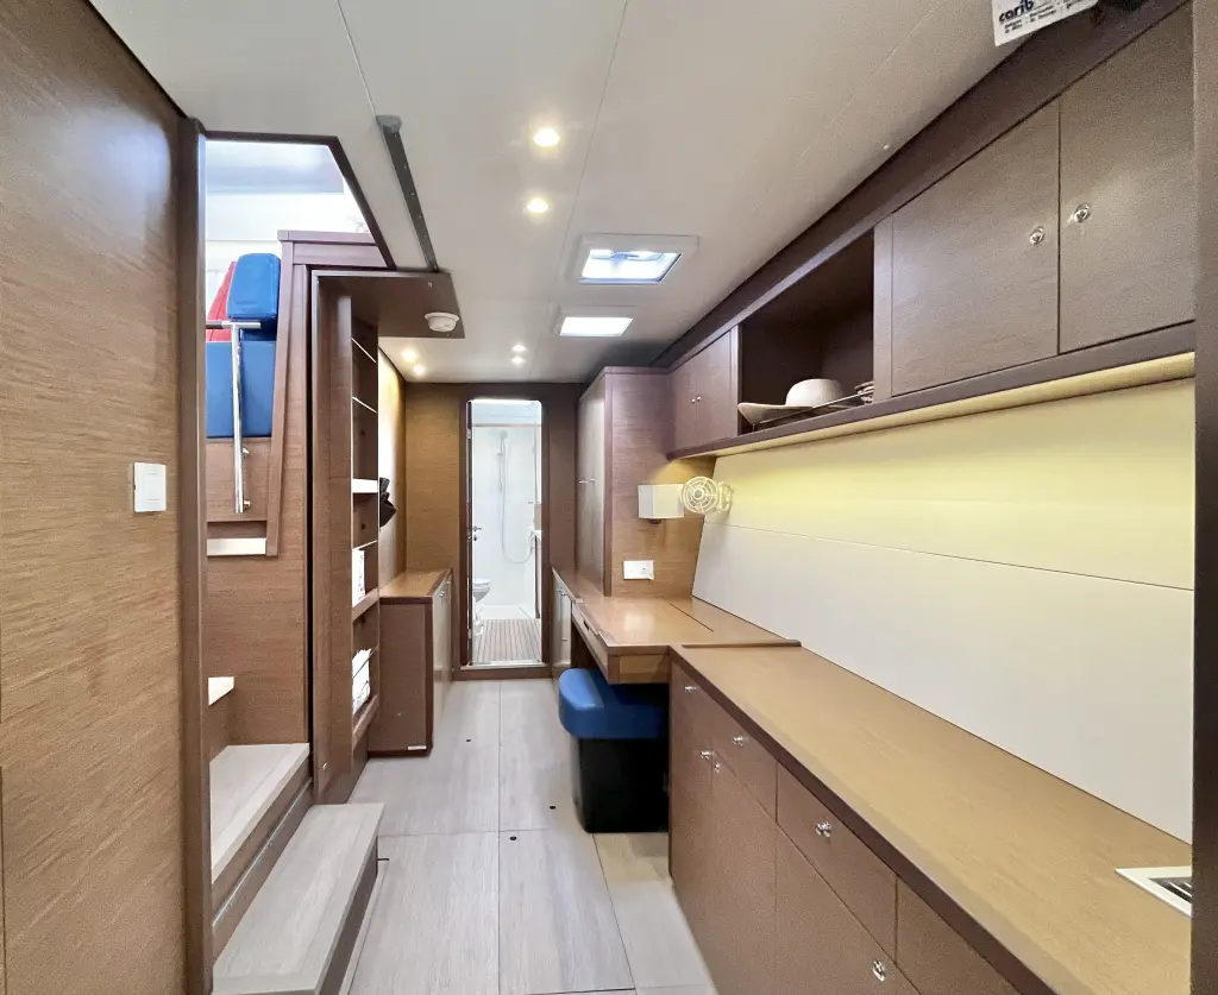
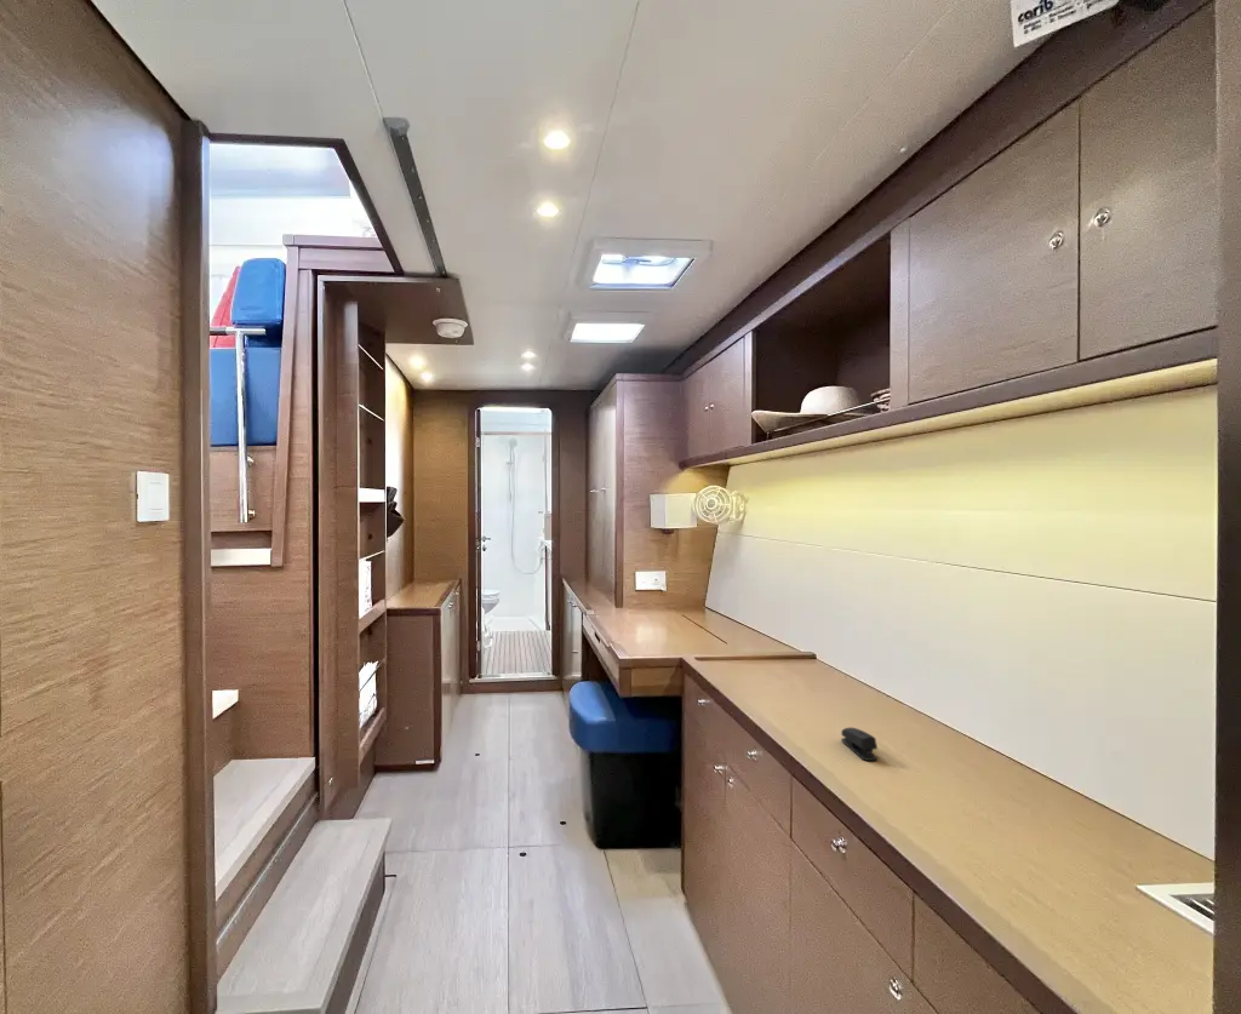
+ stapler (858, 738)
